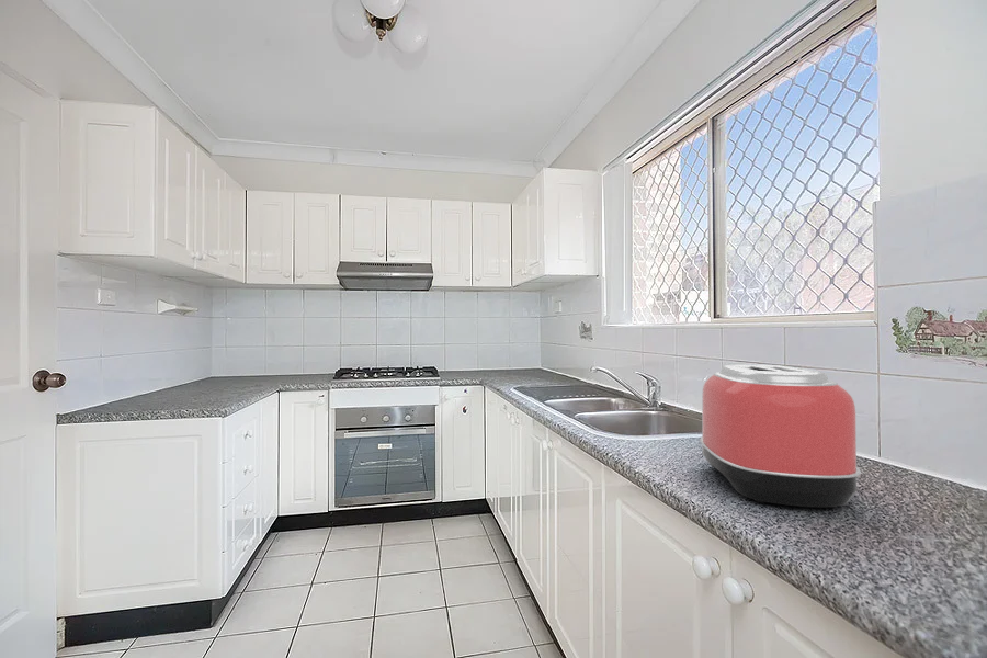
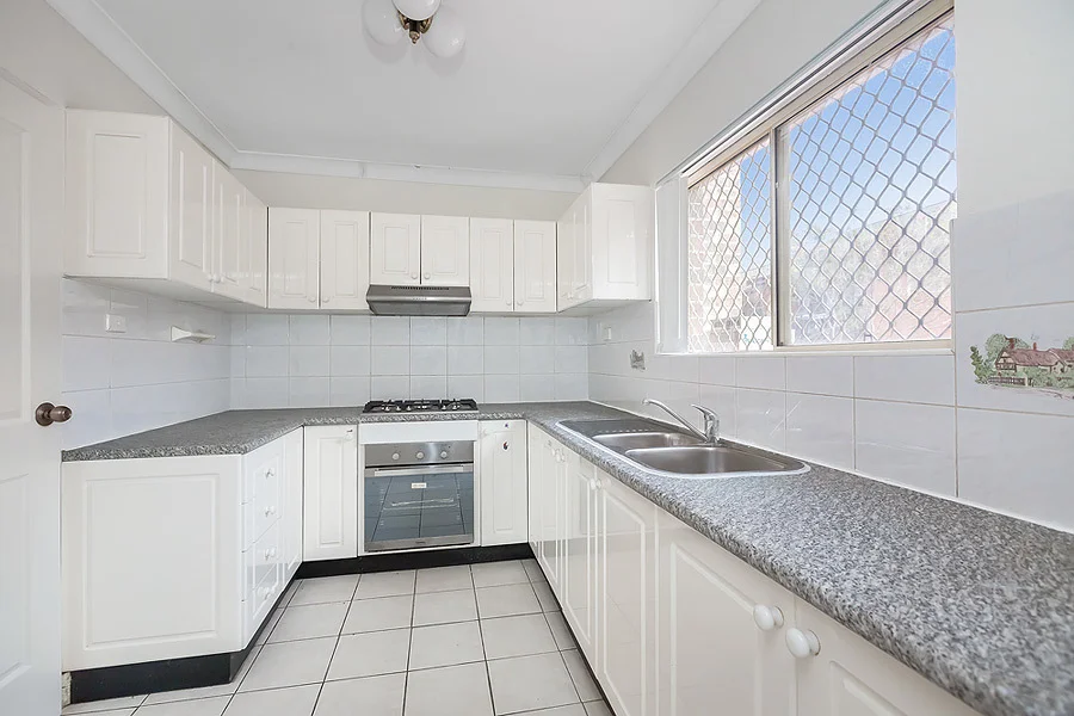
- toaster (767, 424)
